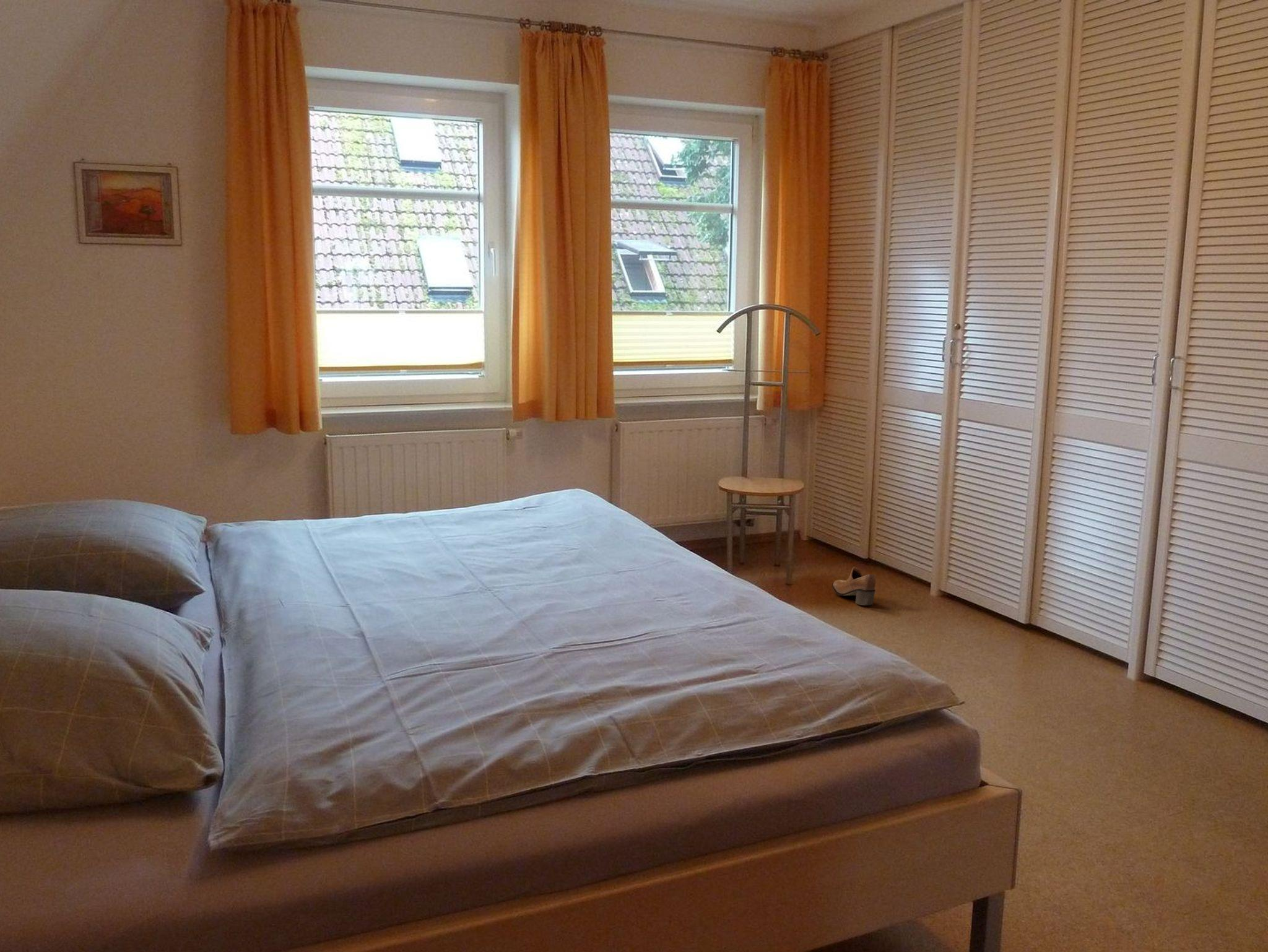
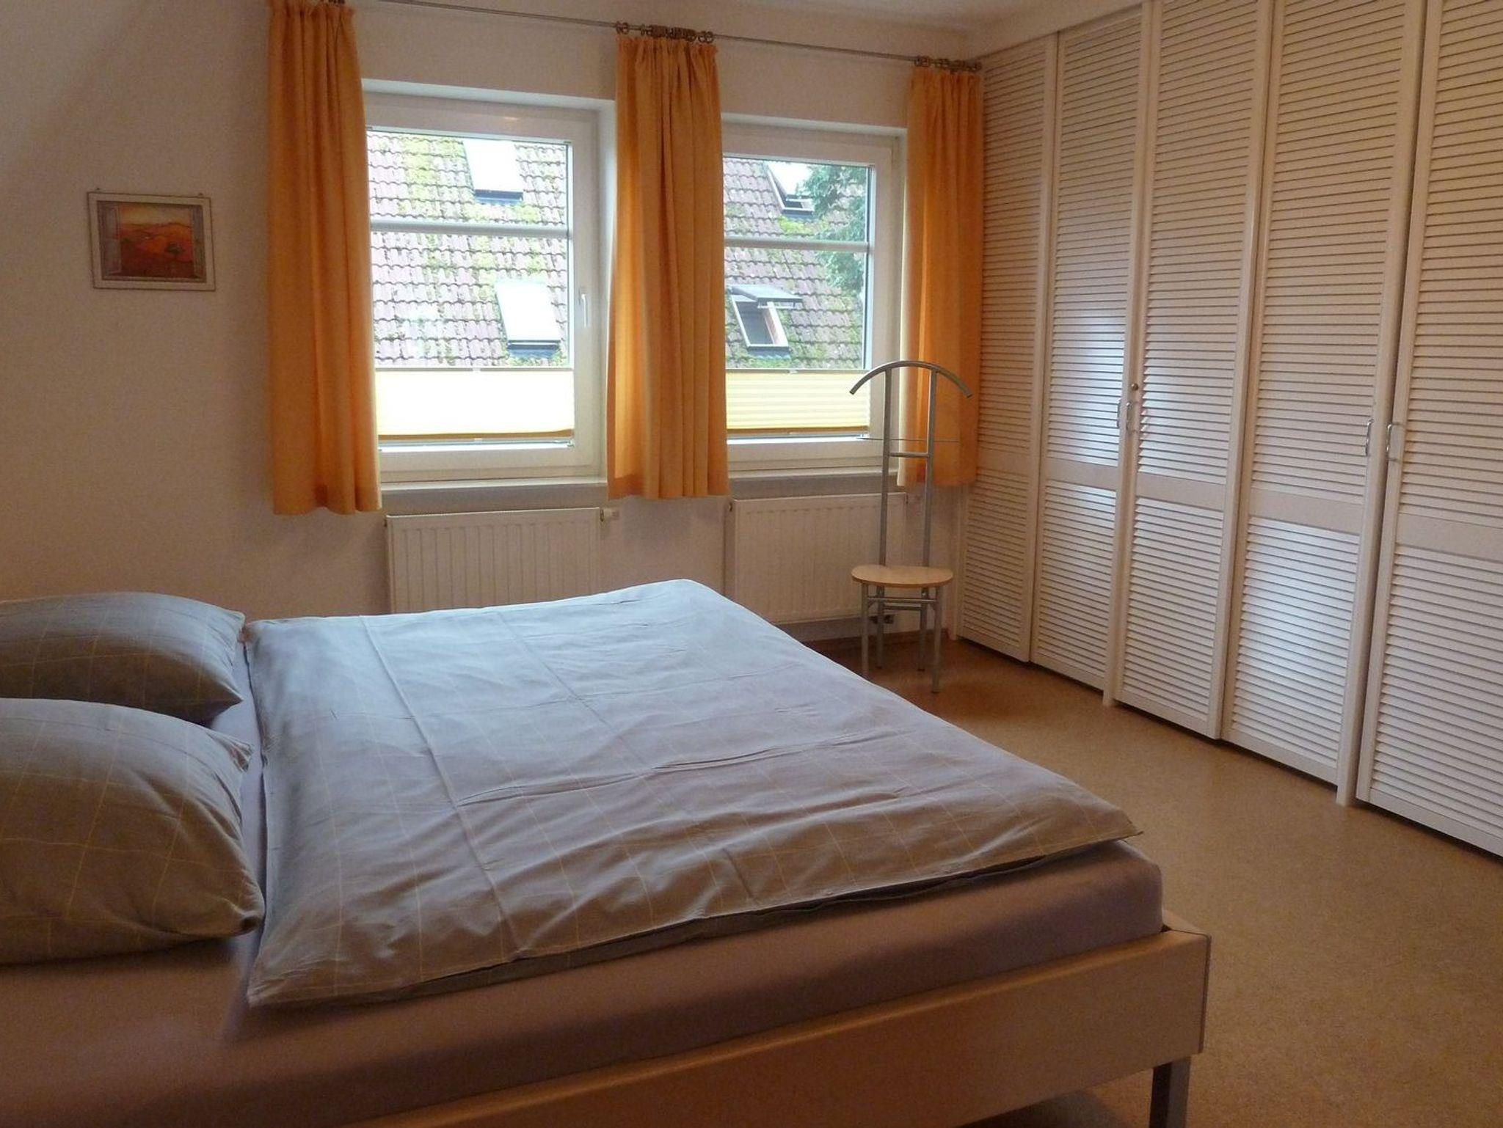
- shoe (853, 583)
